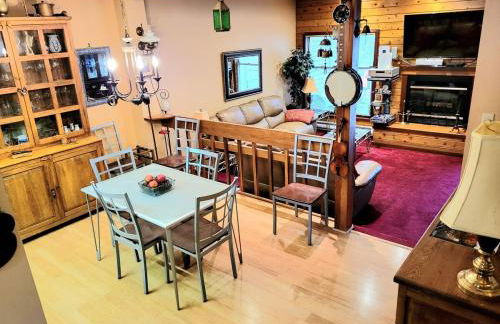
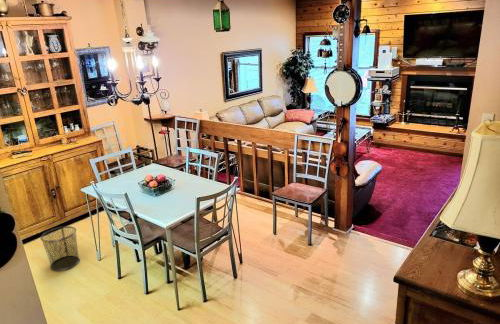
+ waste bin (61, 248)
